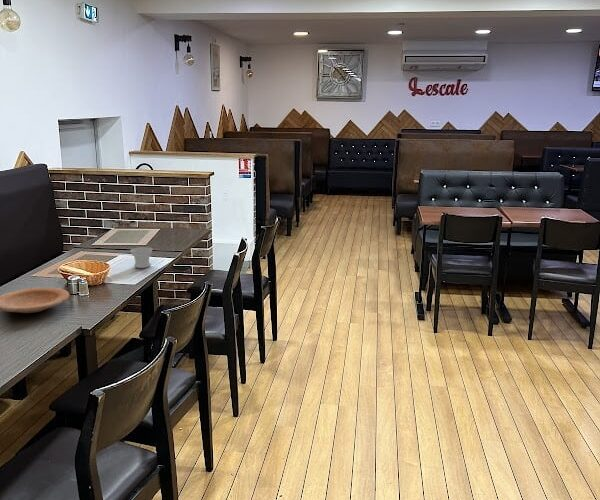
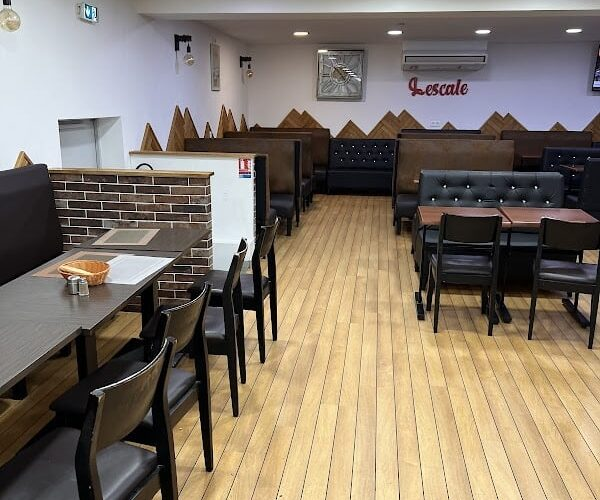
- cup (141, 257)
- plate (31, 302)
